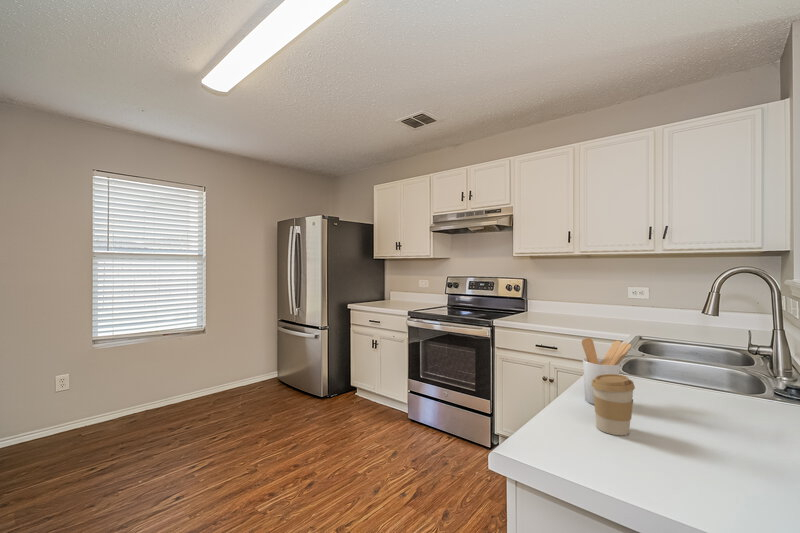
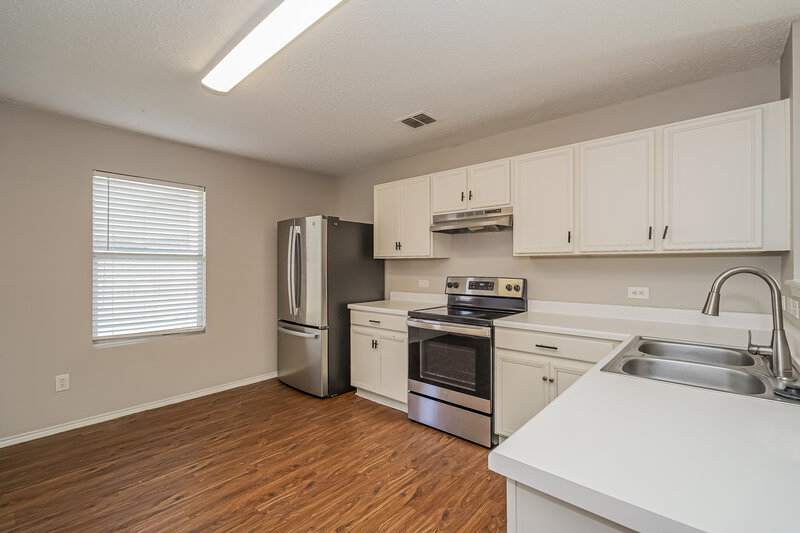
- utensil holder (607, 370)
- coffee cup (612, 402)
